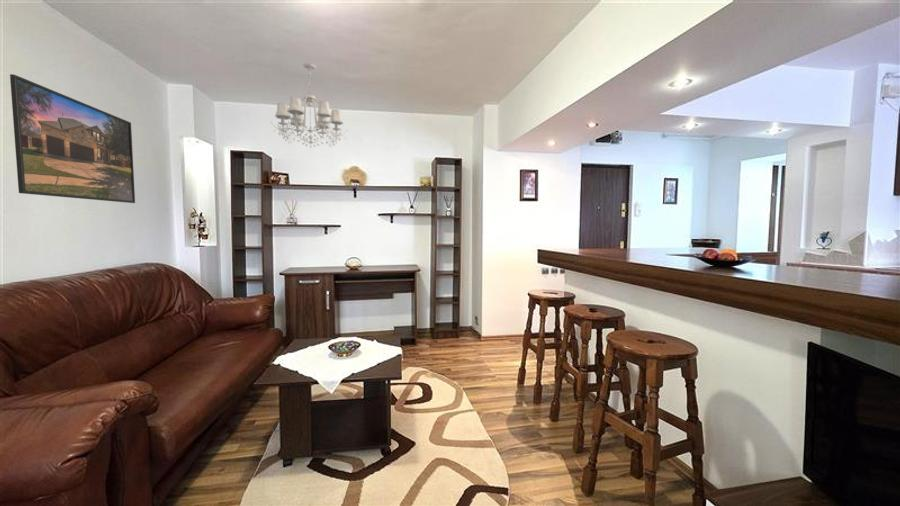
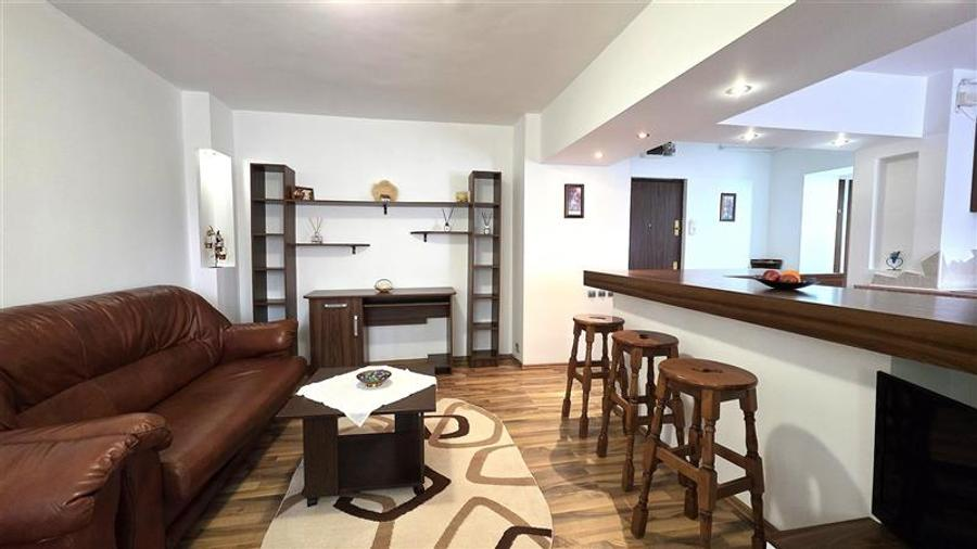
- chandelier (310, 104)
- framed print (85, 151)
